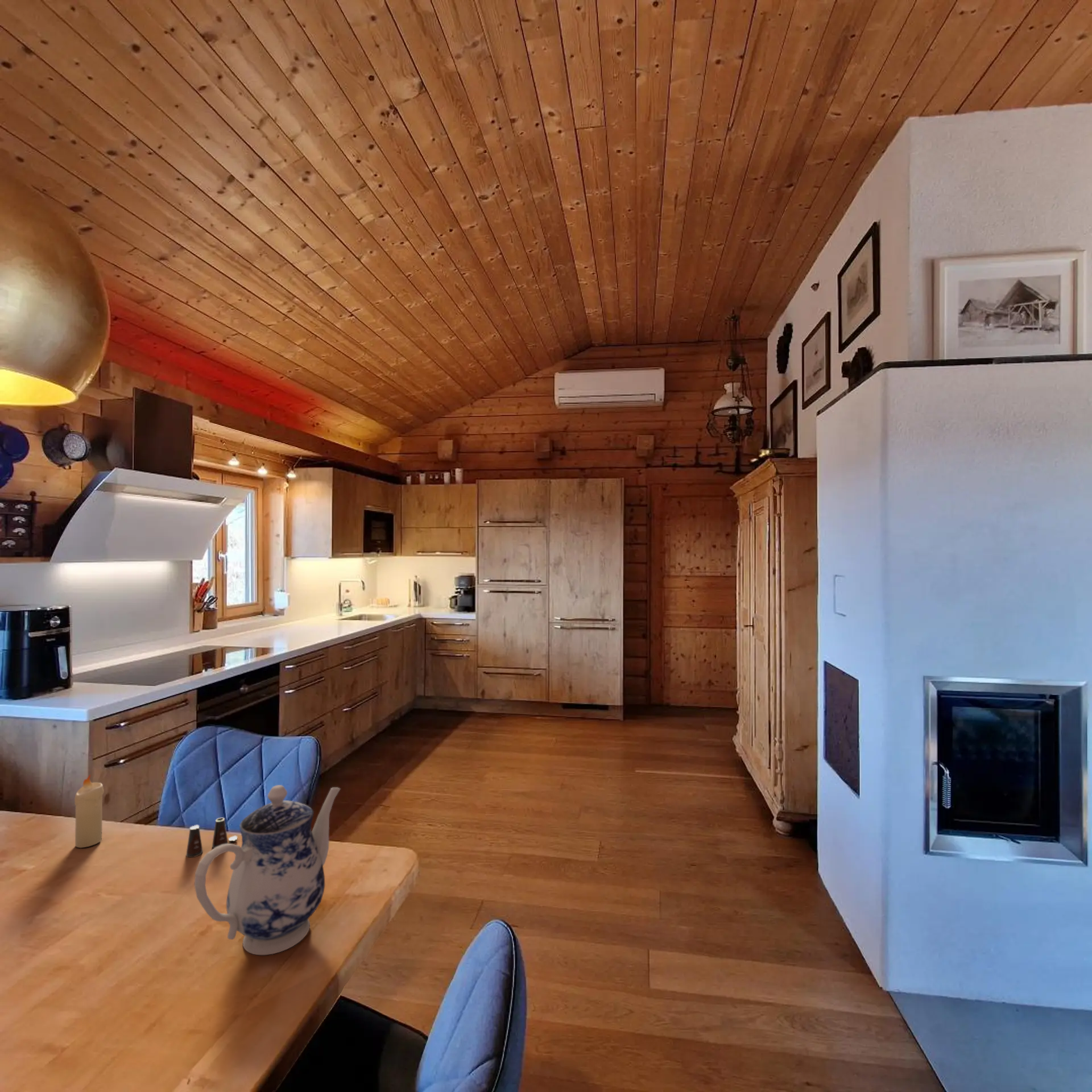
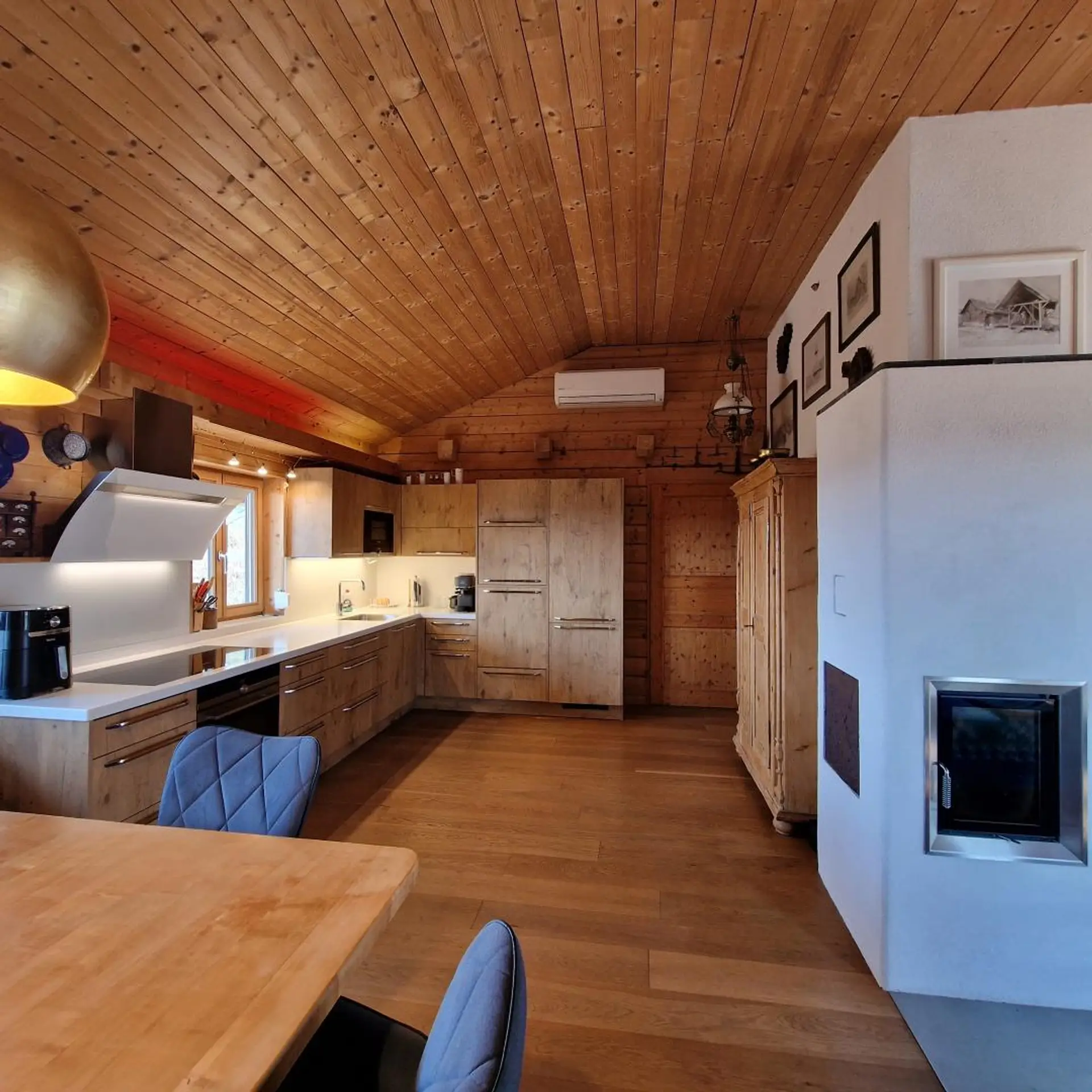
- teapot (277, 860)
- salt shaker (213, 835)
- candle (89, 808)
